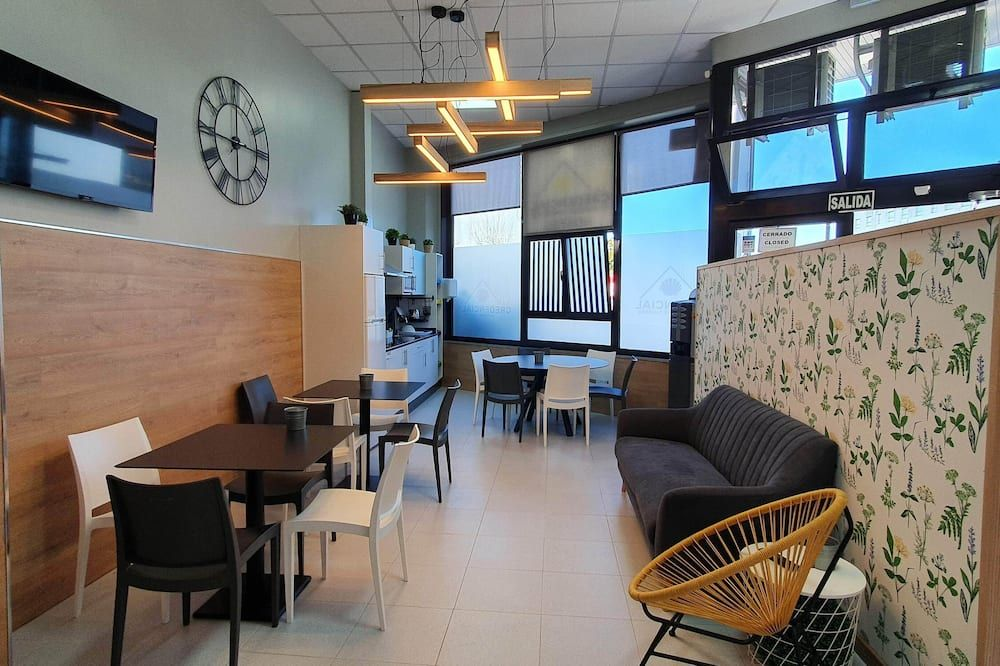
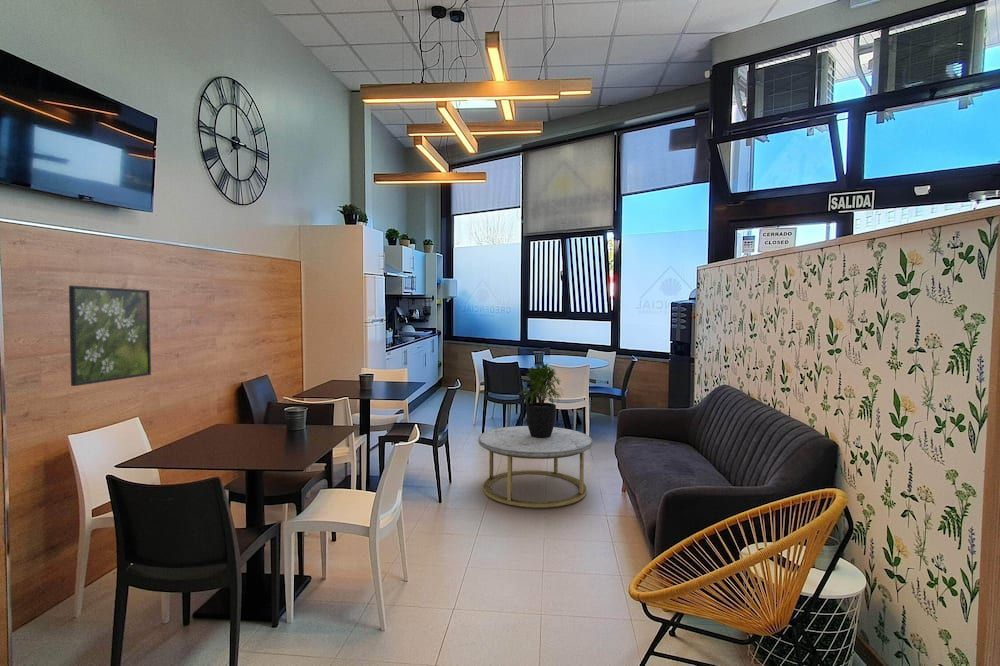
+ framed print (113, 334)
+ coffee table (534, 458)
+ potted plant (542, 399)
